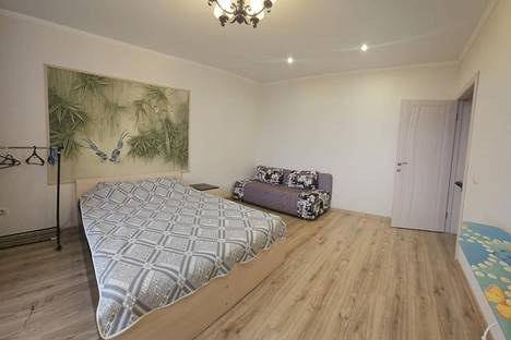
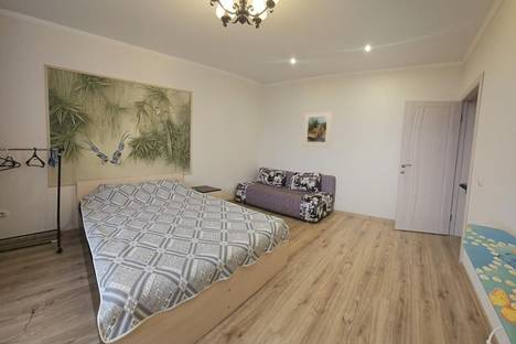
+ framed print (316, 129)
